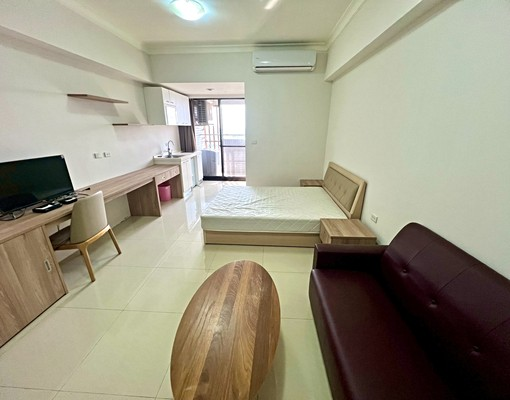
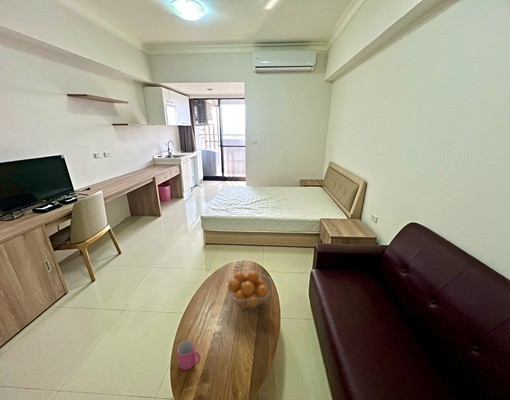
+ mug (189, 355)
+ fruit basket (249, 289)
